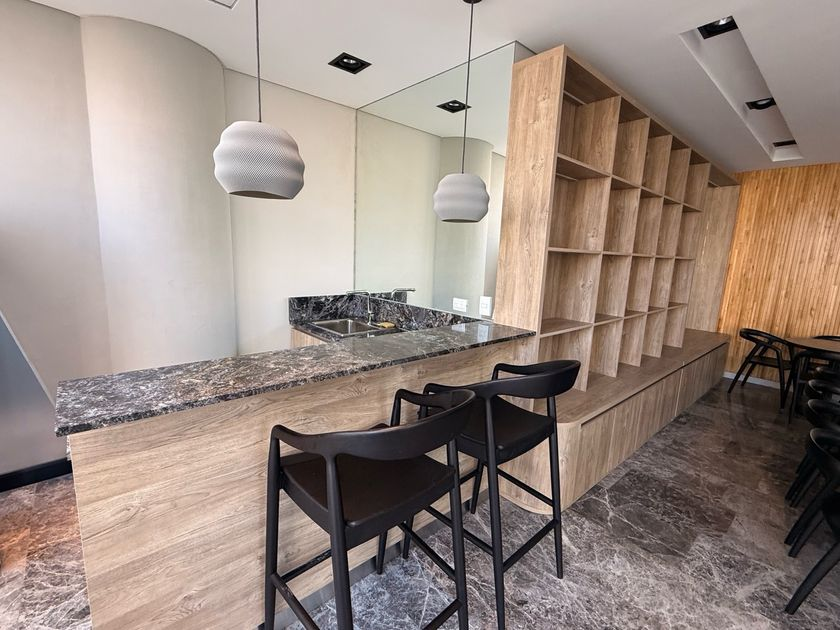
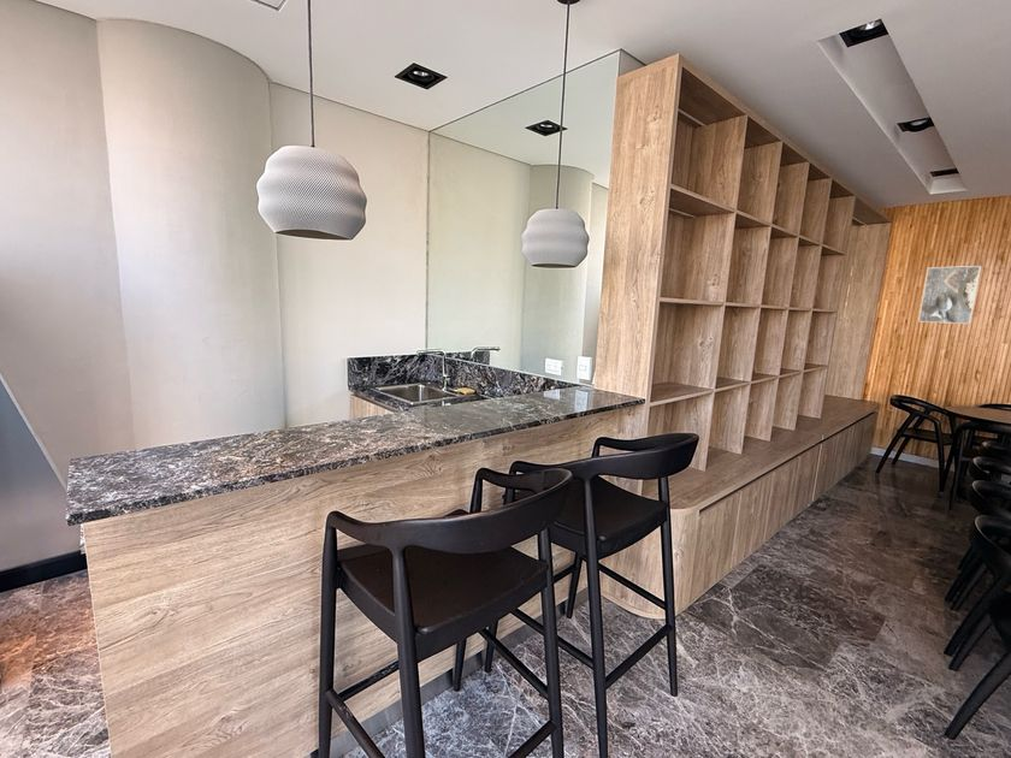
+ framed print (948, 295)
